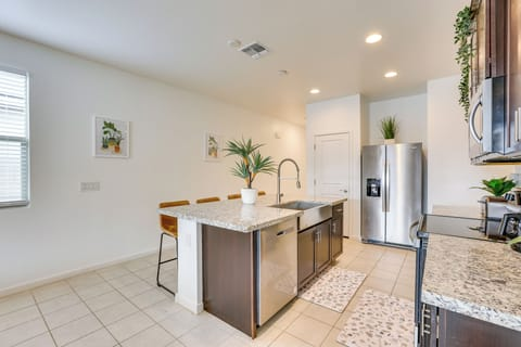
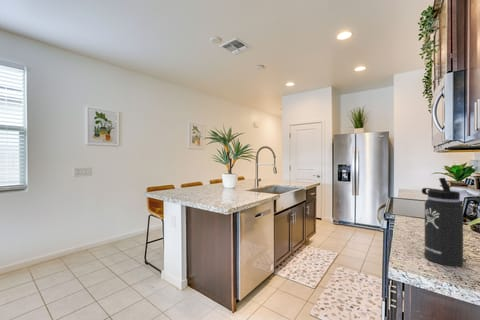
+ thermos bottle (439, 217)
